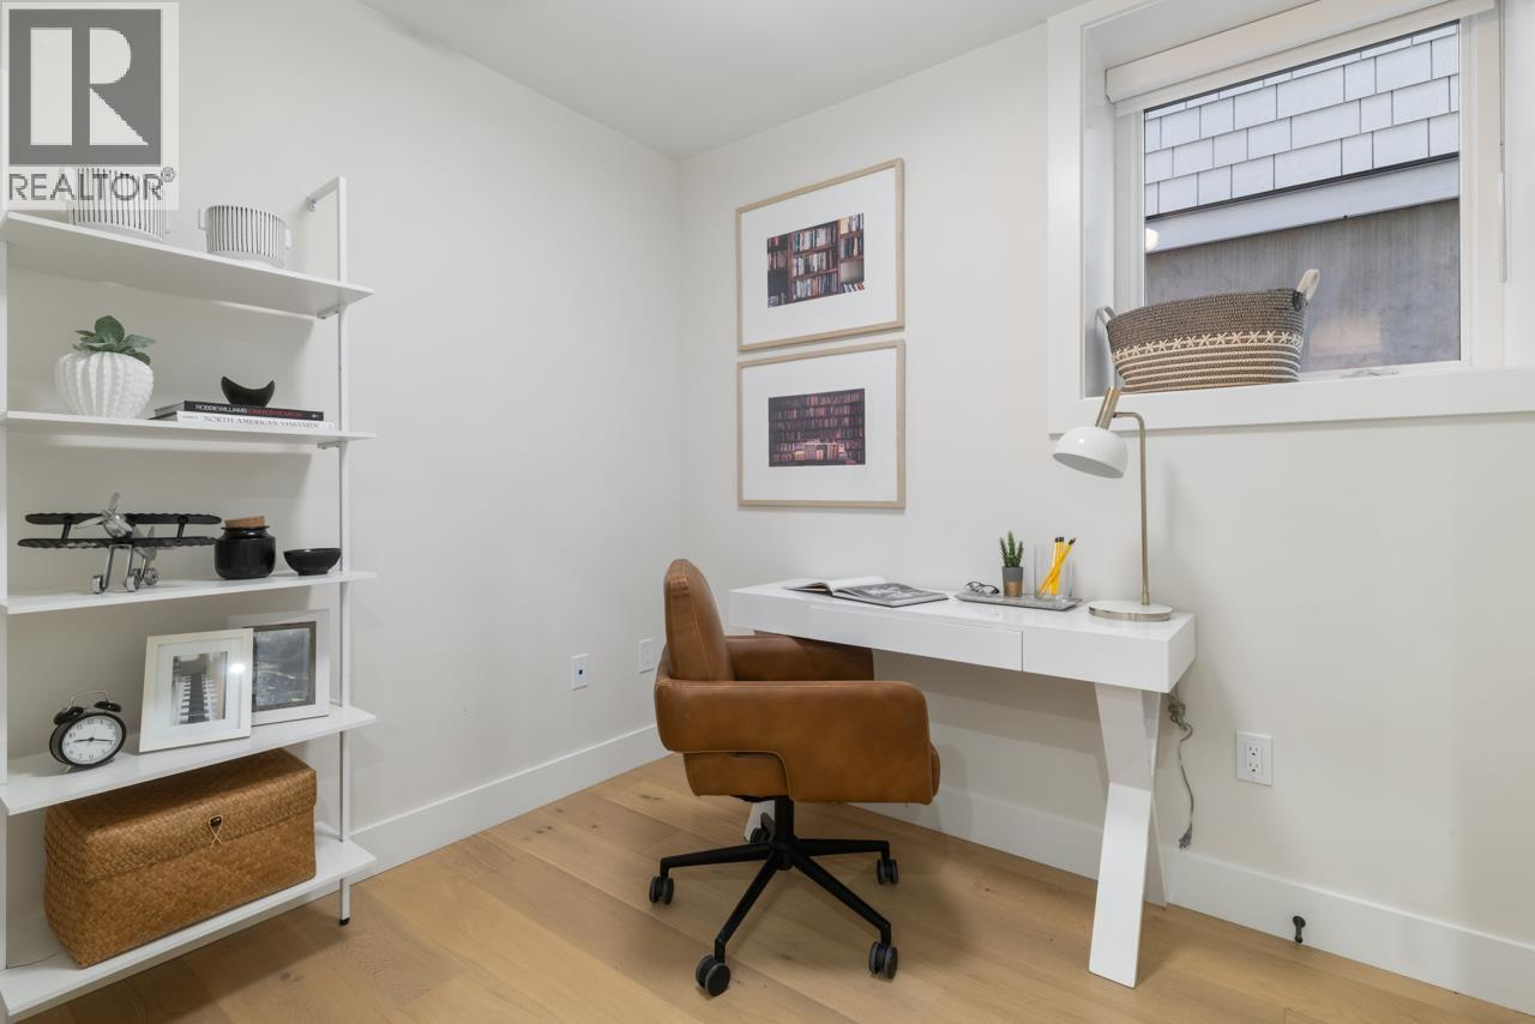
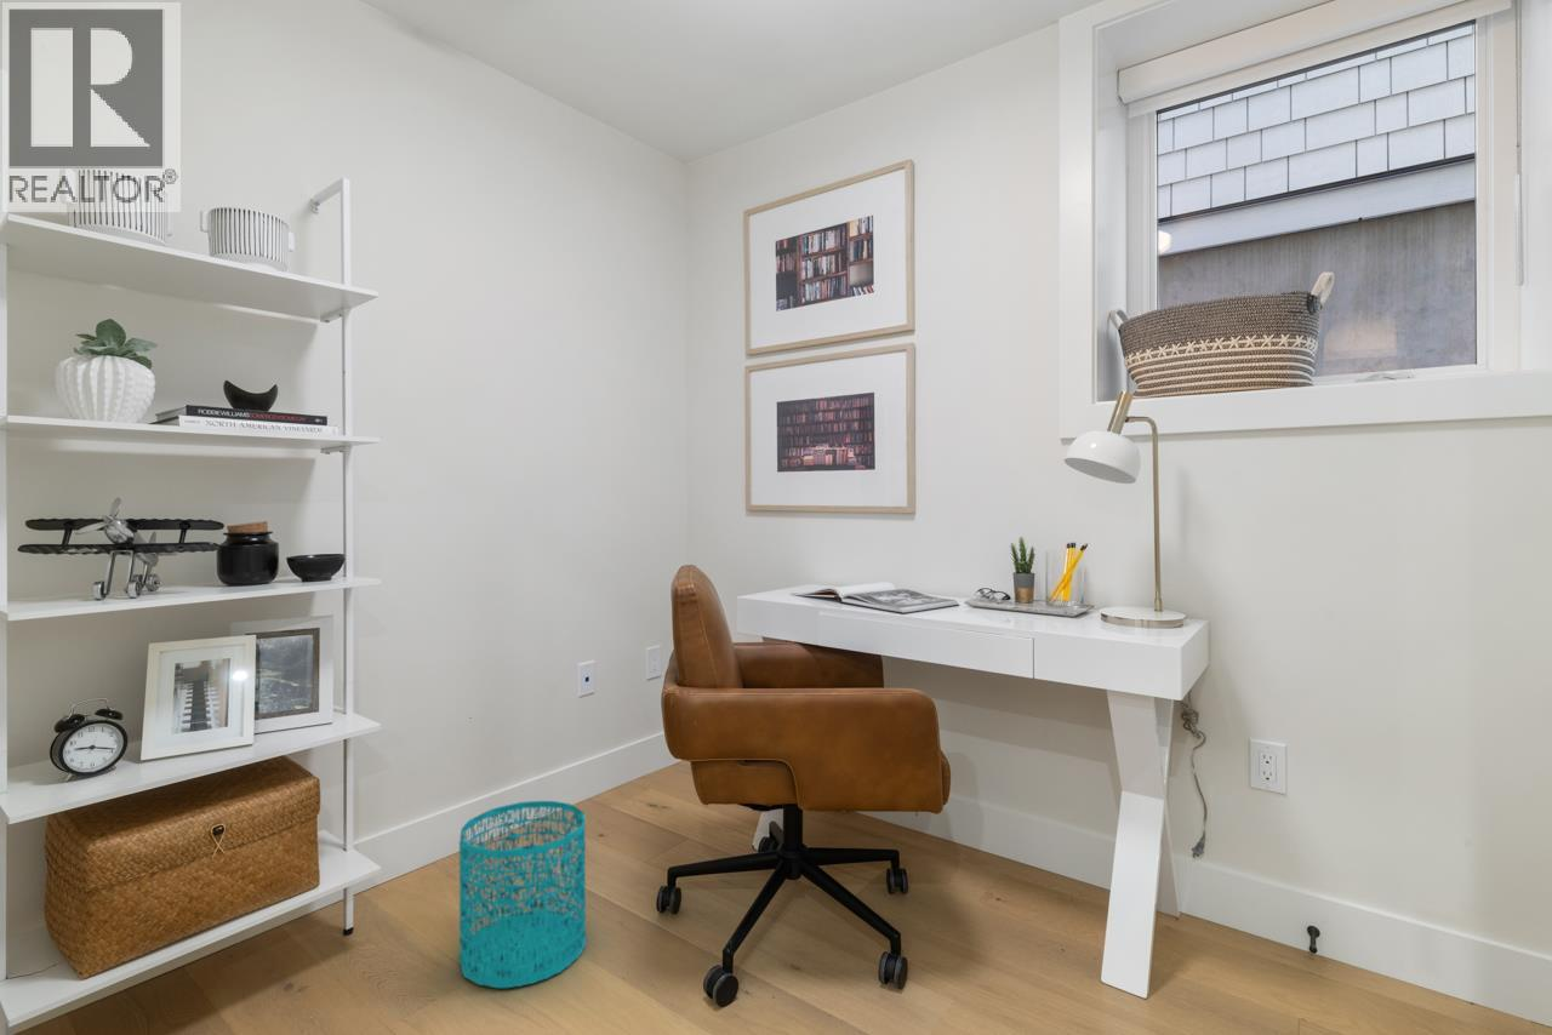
+ wastebasket (524, 886)
